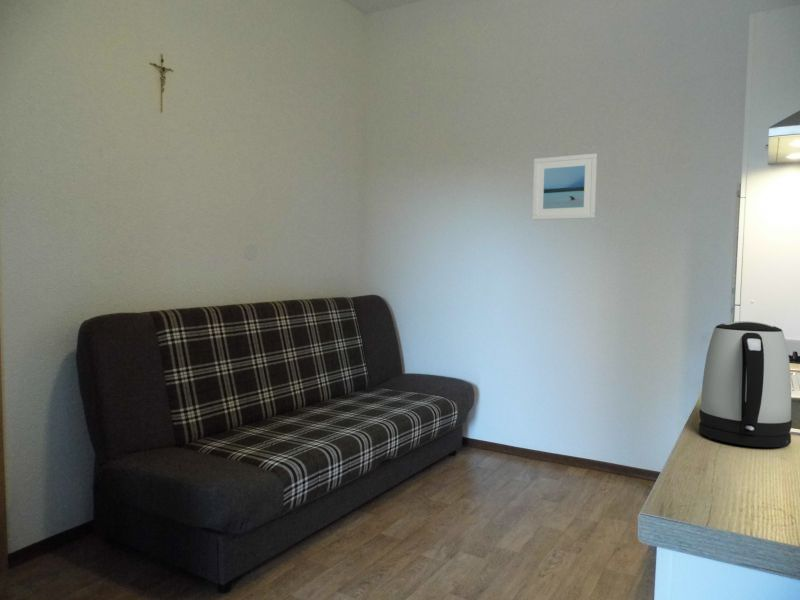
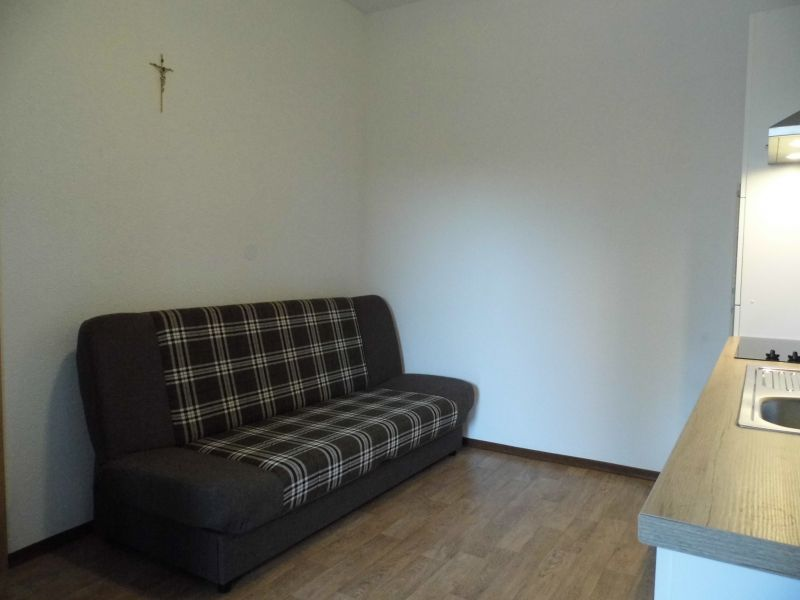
- kettle (747, 381)
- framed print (563, 187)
